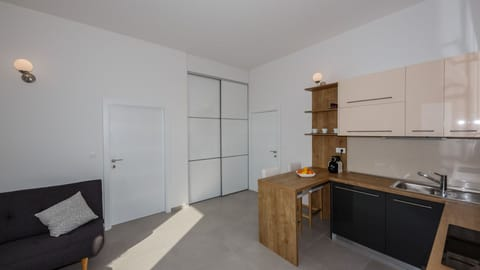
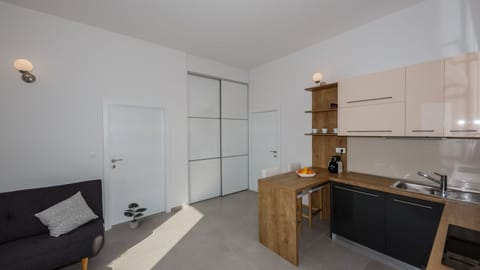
+ potted plant (135, 215)
